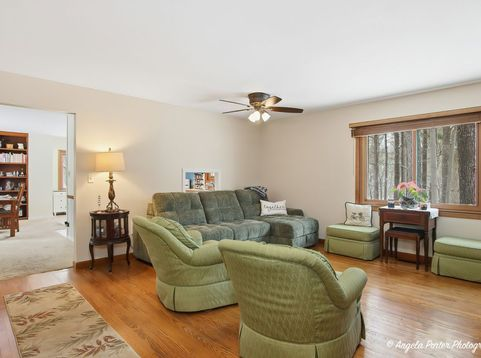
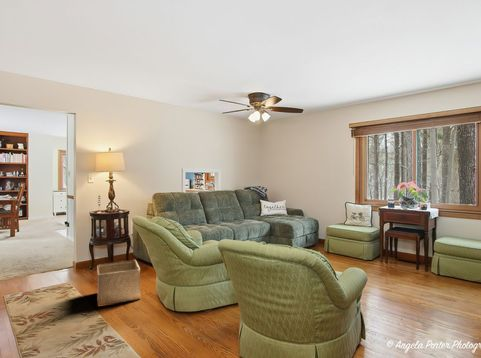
+ storage bin (118, 281)
